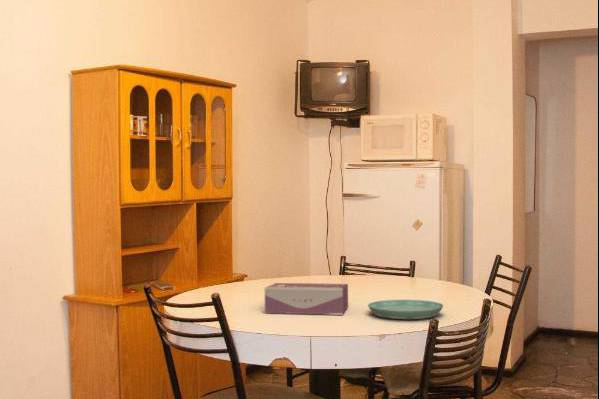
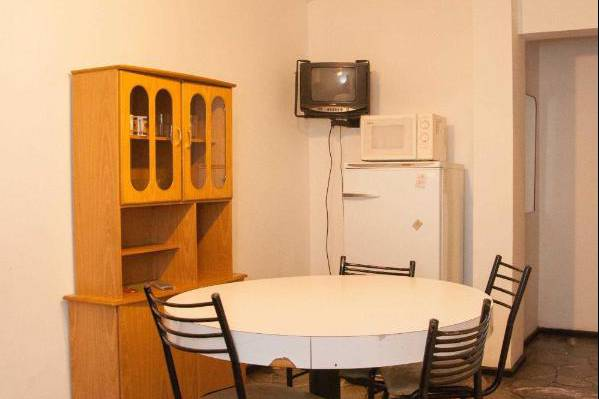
- saucer (405, 309)
- tissue box (307, 297)
